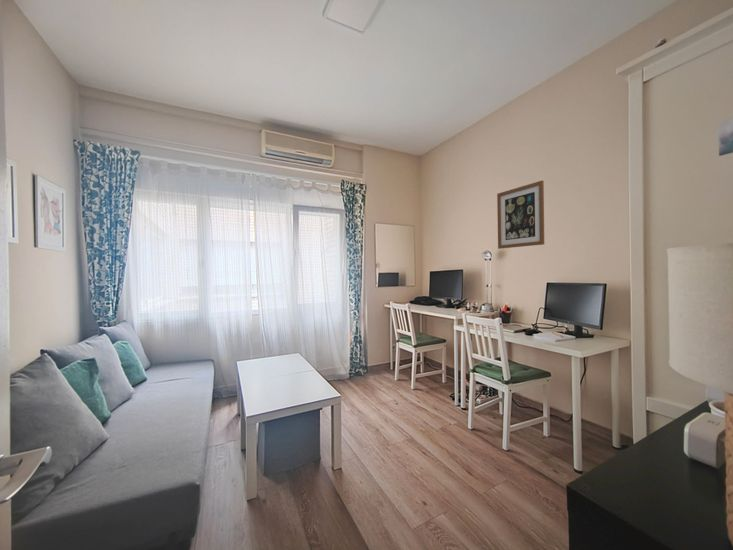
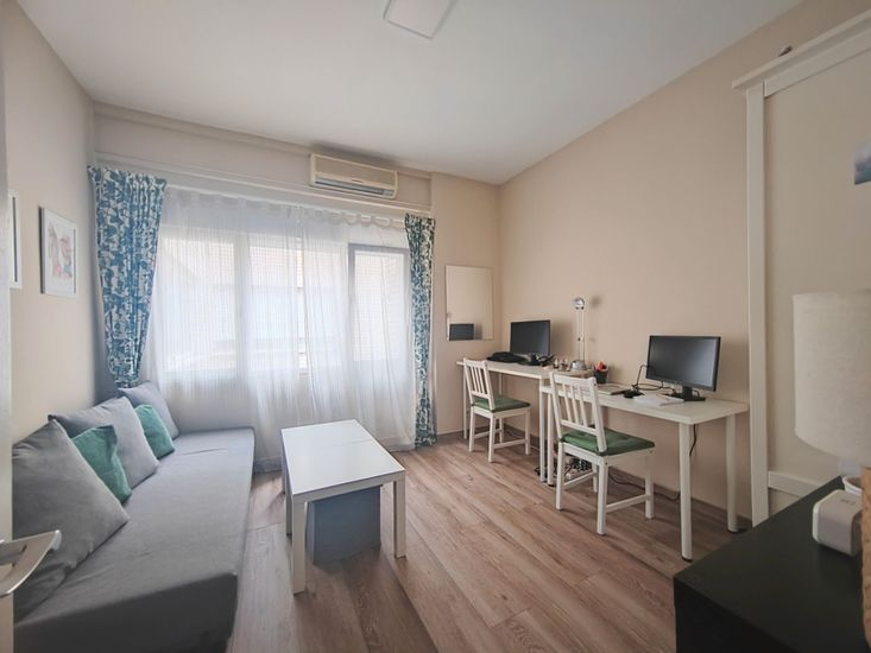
- wall art (519, 217)
